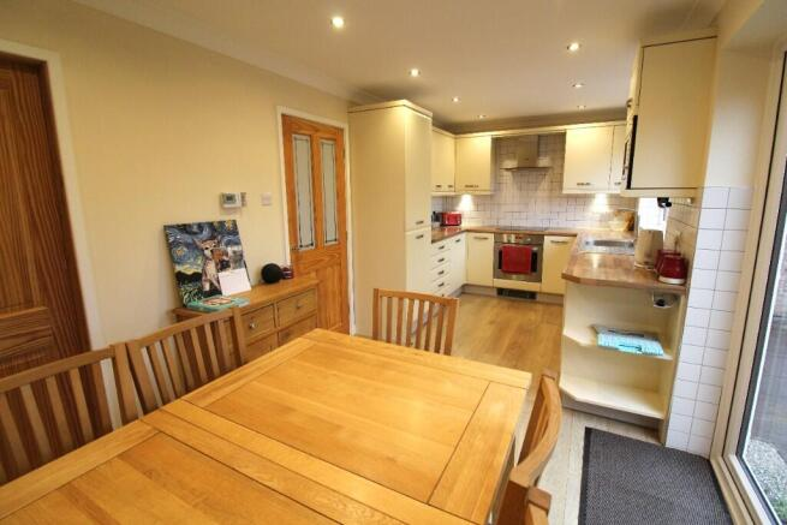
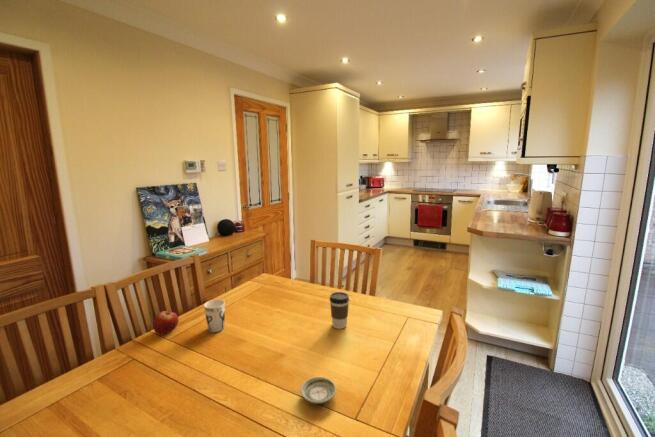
+ coffee cup (339, 310)
+ fruit (165, 322)
+ saucer (318, 392)
+ cup (215, 316)
